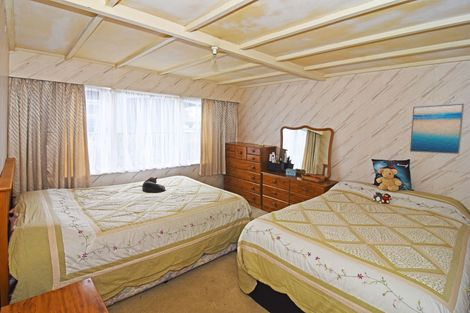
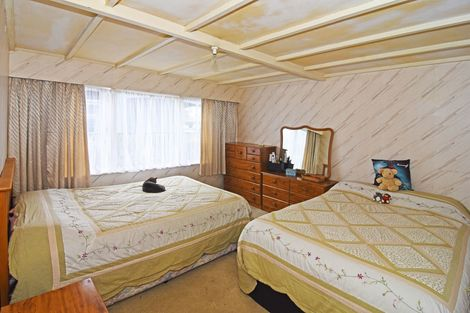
- wall art (435, 129)
